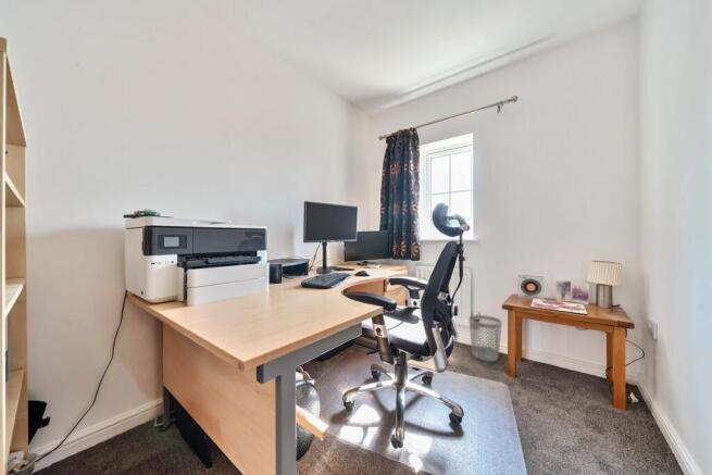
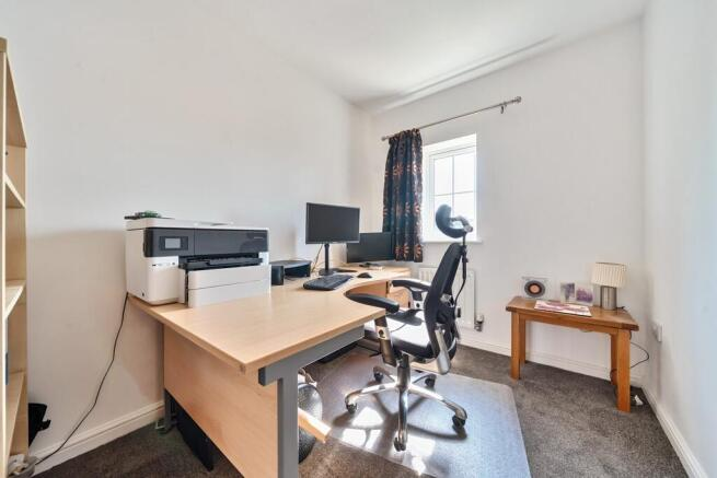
- wastebasket (485, 337)
